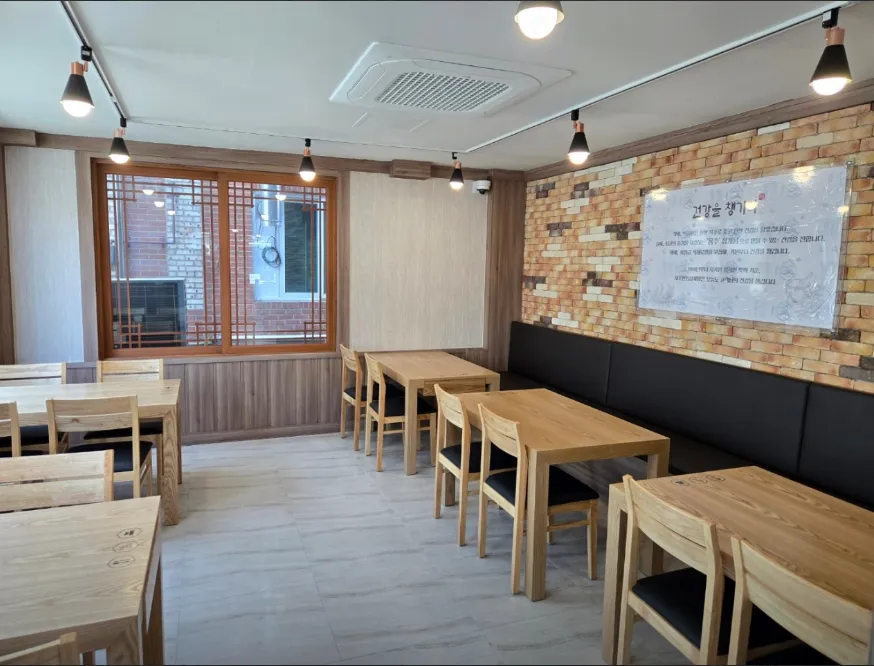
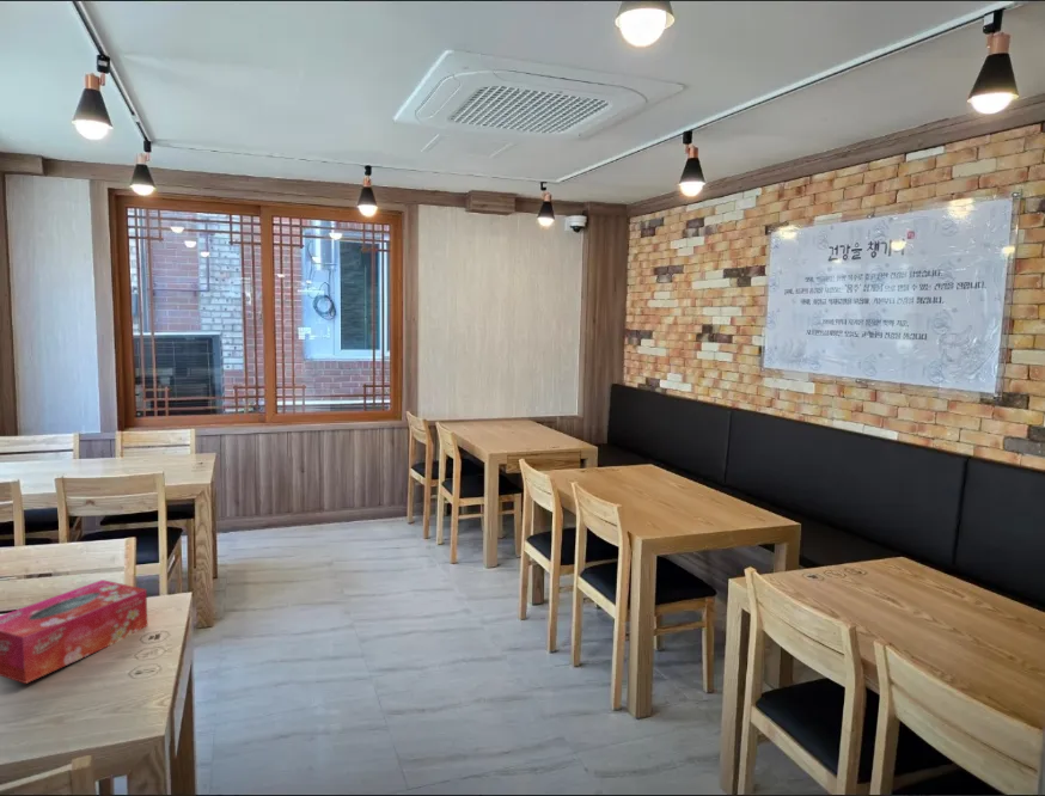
+ tissue box (67, 626)
